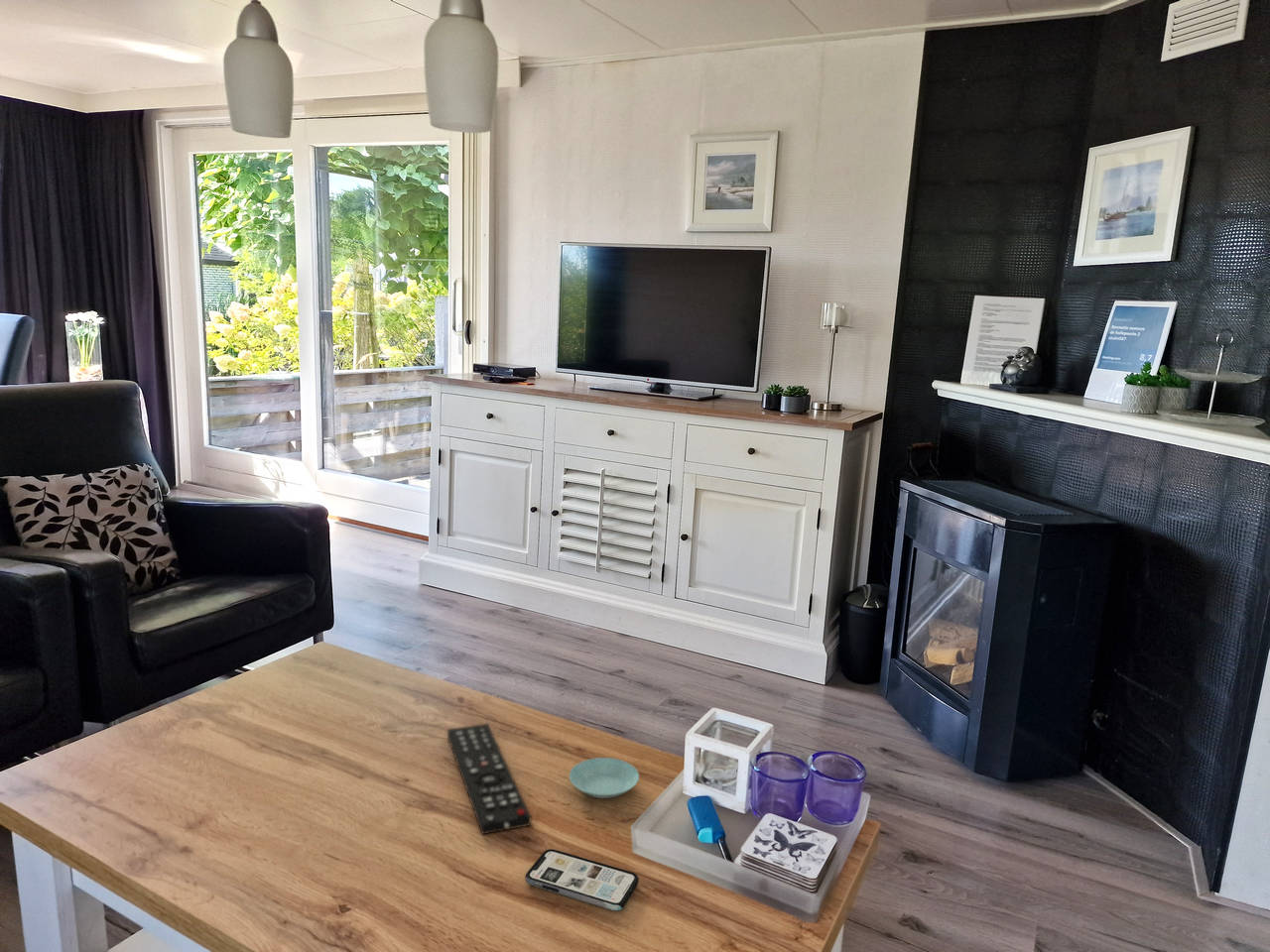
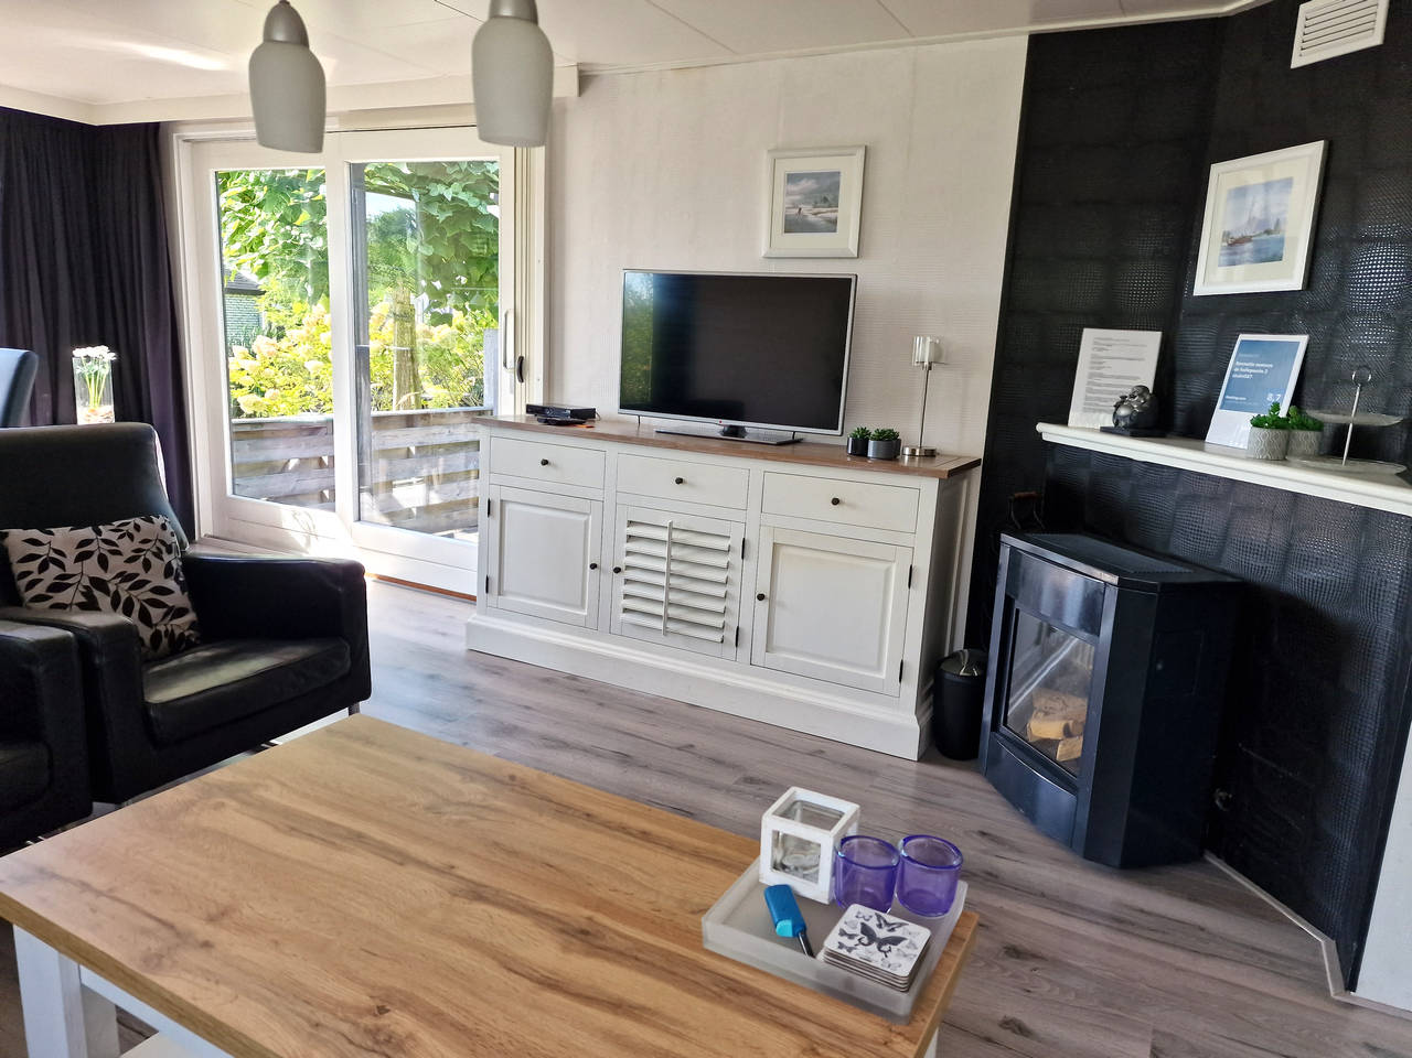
- remote control (485, 772)
- saucer (603, 780)
- phone case (581, 879)
